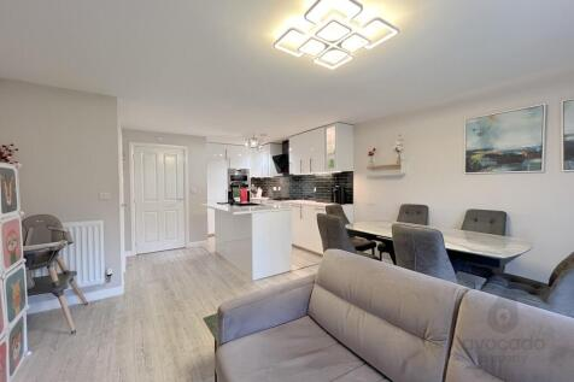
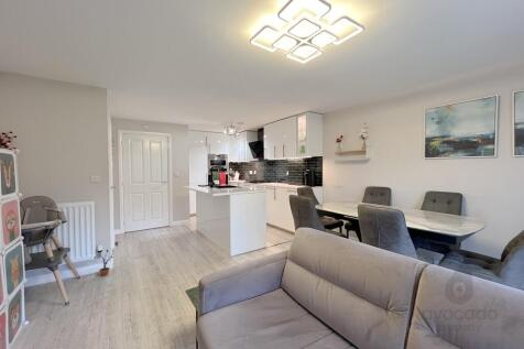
+ potted plant (107, 260)
